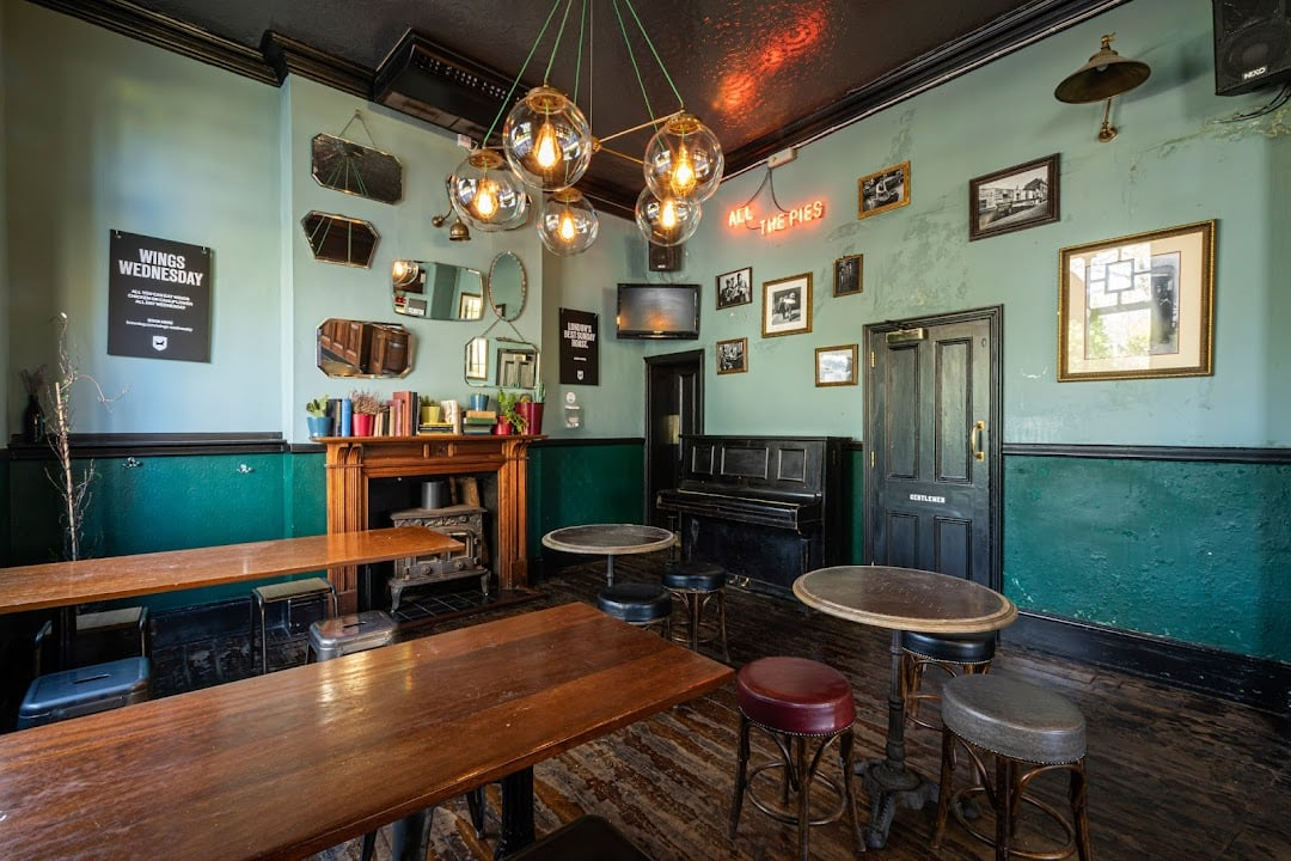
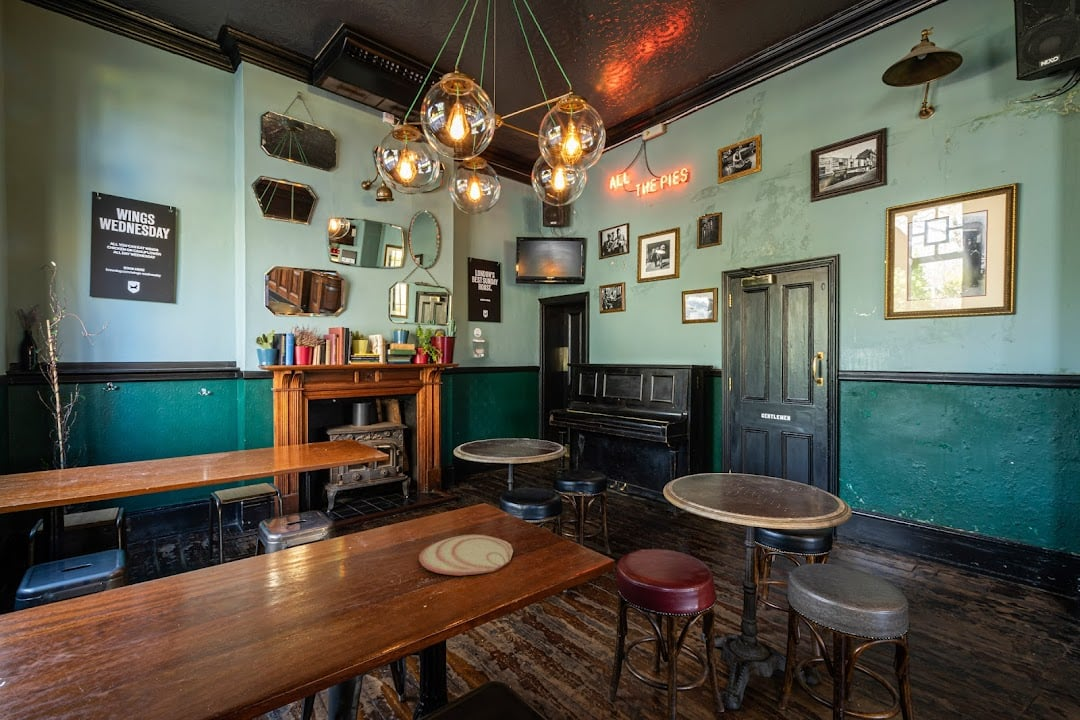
+ plate (466, 549)
